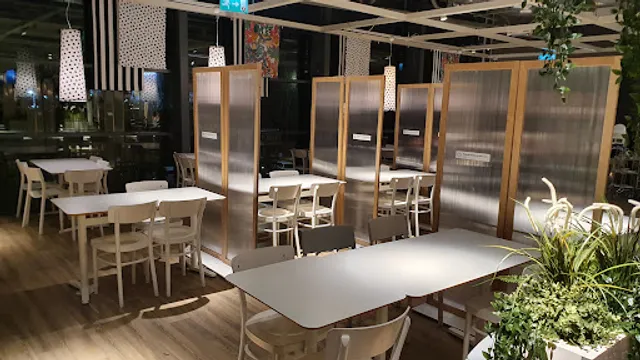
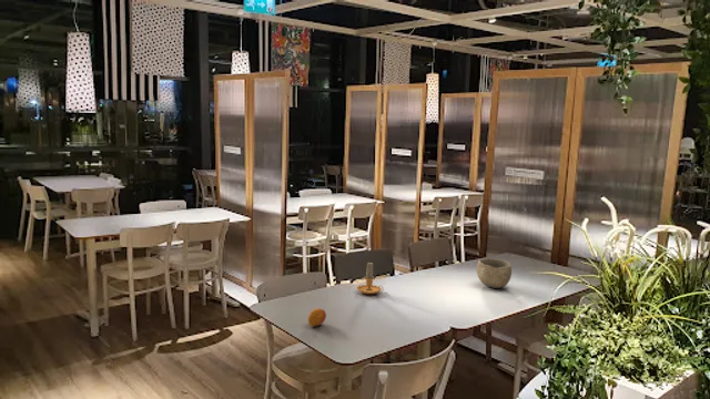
+ fruit (316, 317)
+ candle (372, 277)
+ bowl (494, 274)
